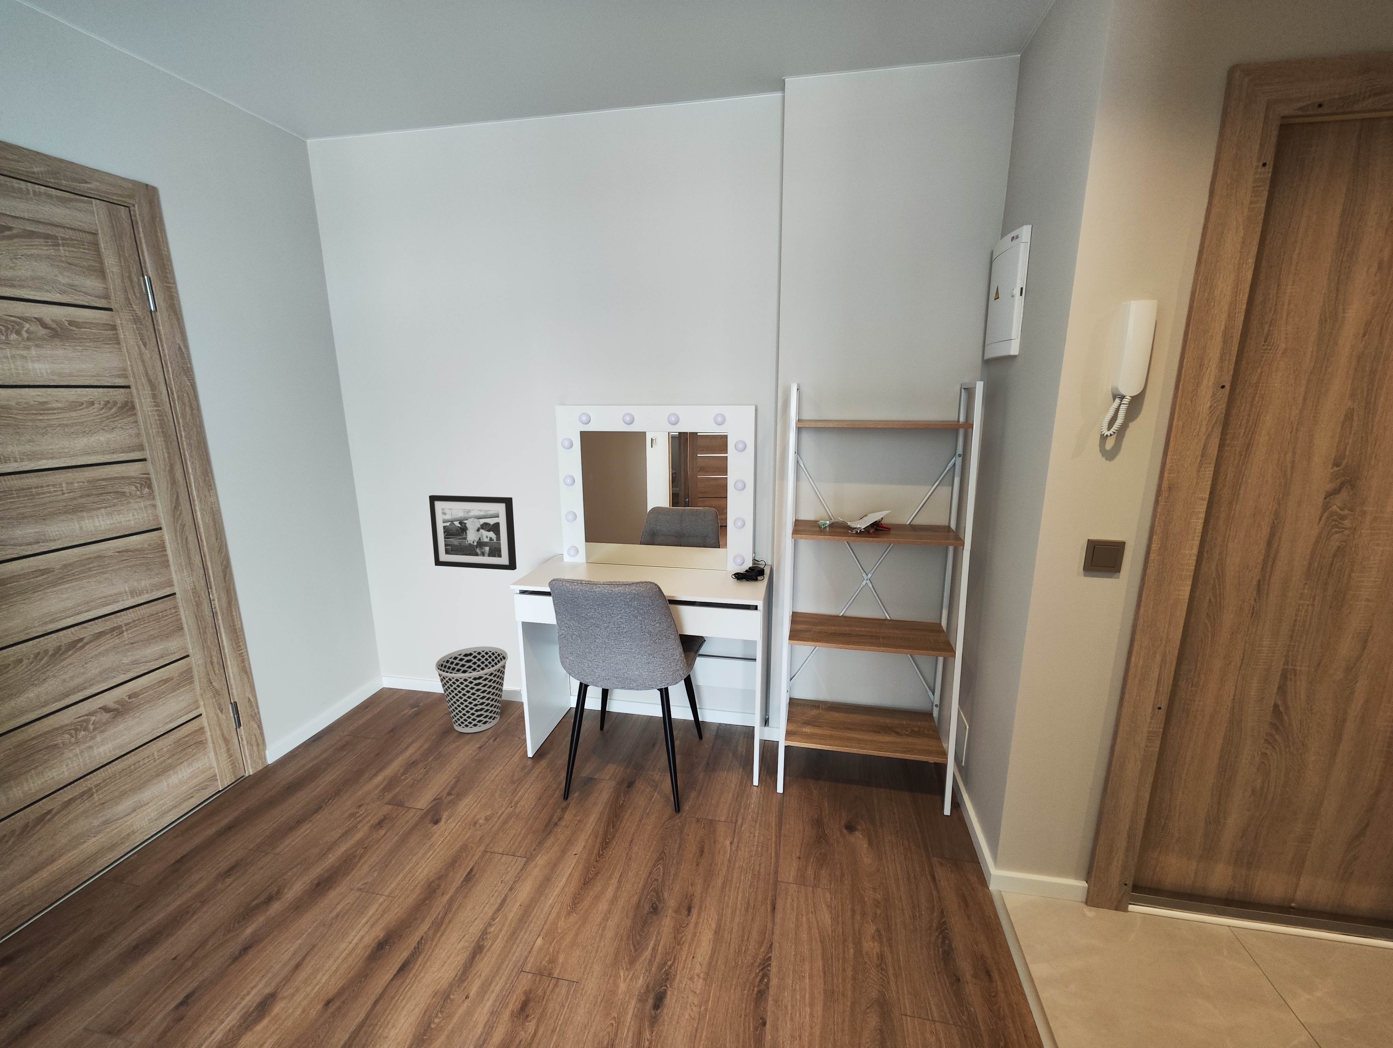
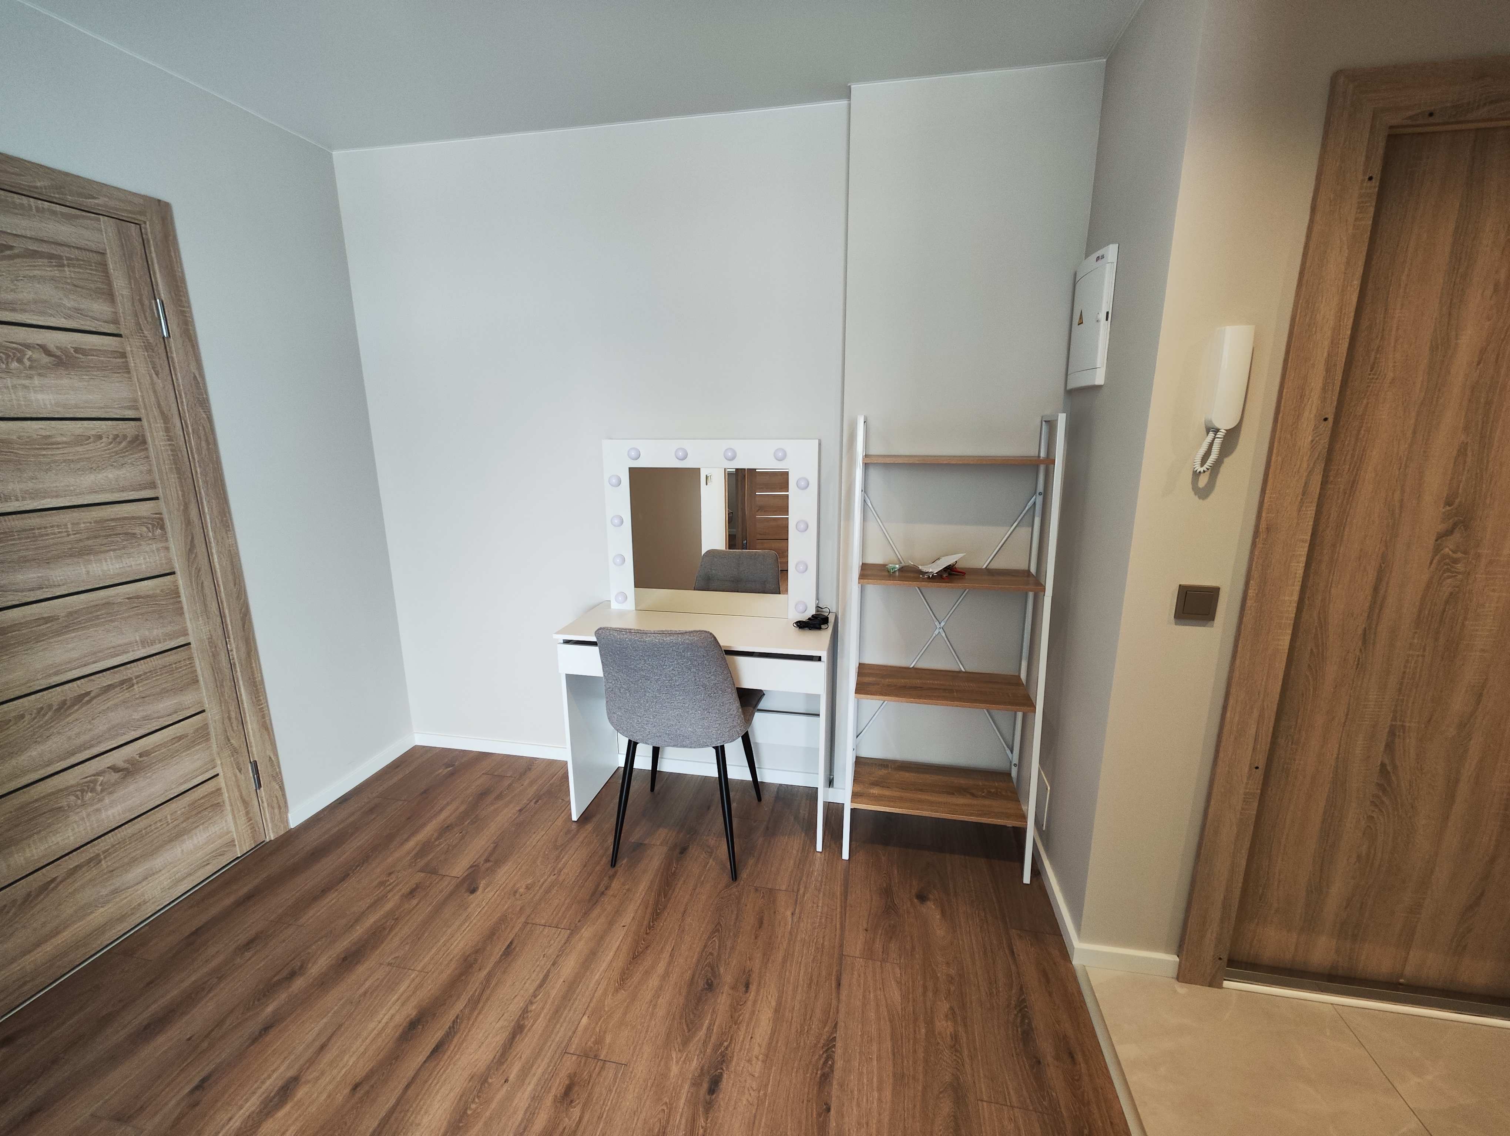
- picture frame (472, 532)
- wastebasket (475, 690)
